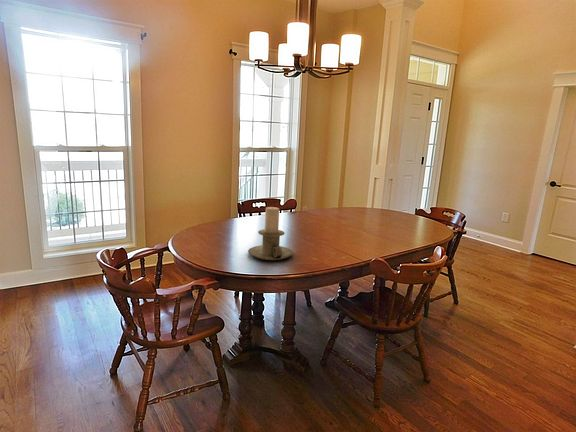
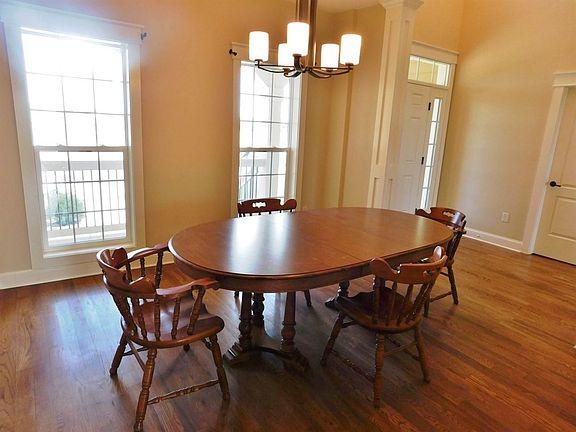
- candle holder (271, 231)
